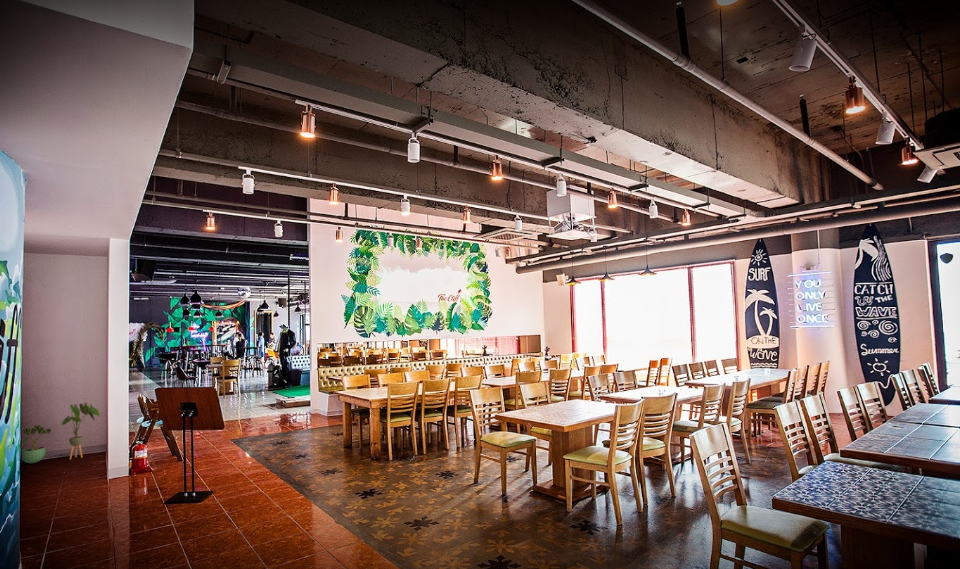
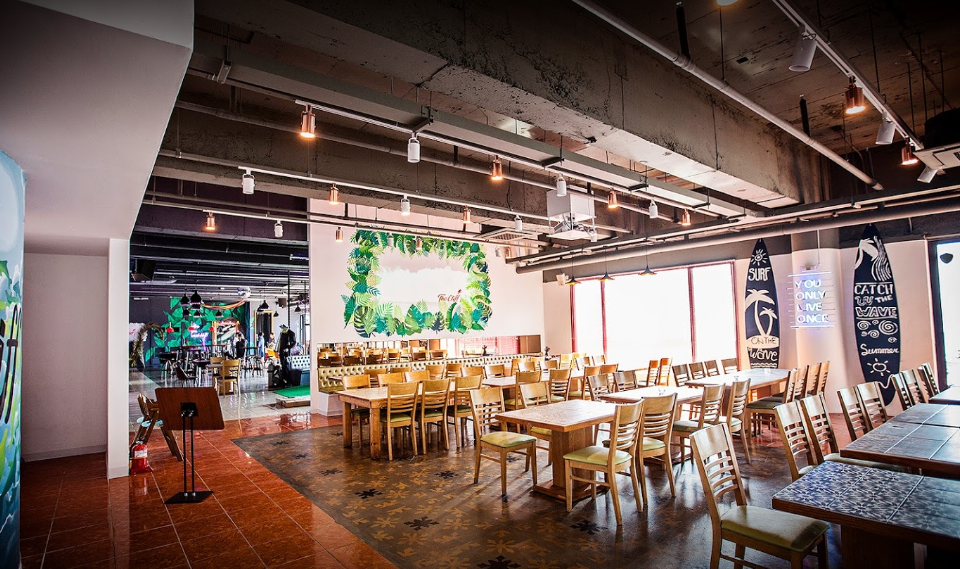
- potted plant (34, 443)
- house plant (78, 428)
